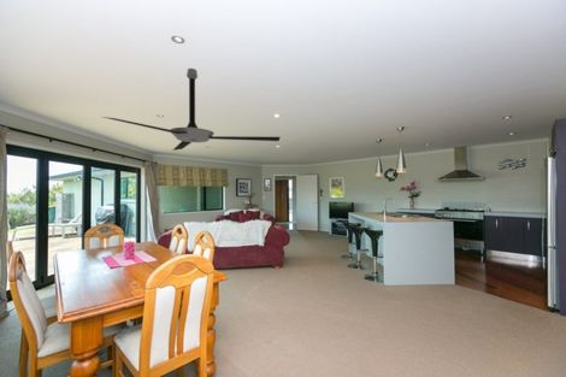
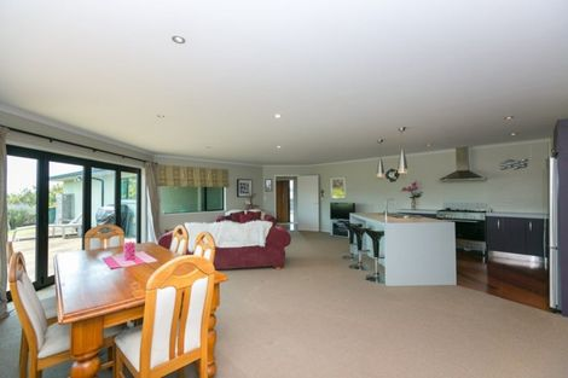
- ceiling fan (194, 108)
